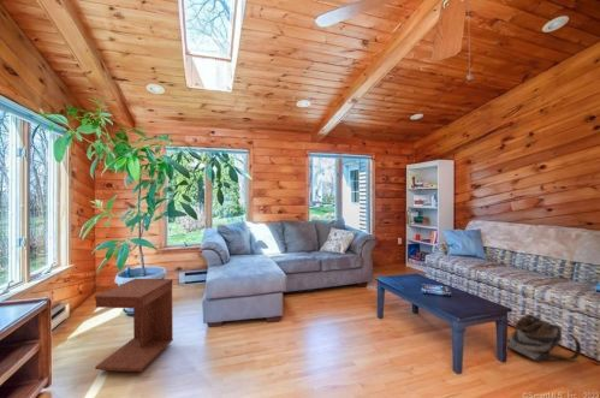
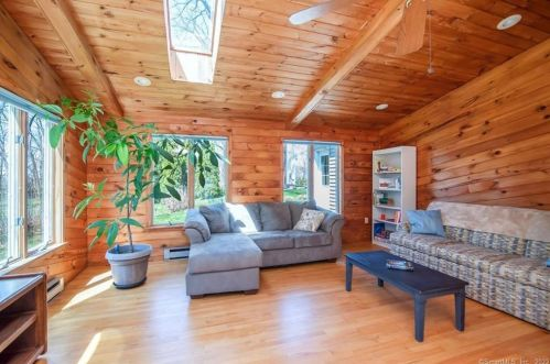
- backpack (535, 334)
- side table (137, 322)
